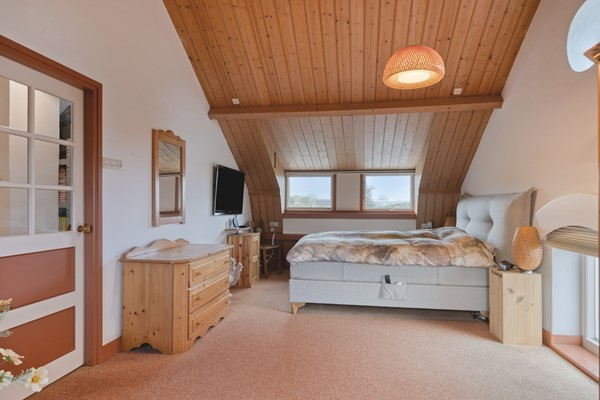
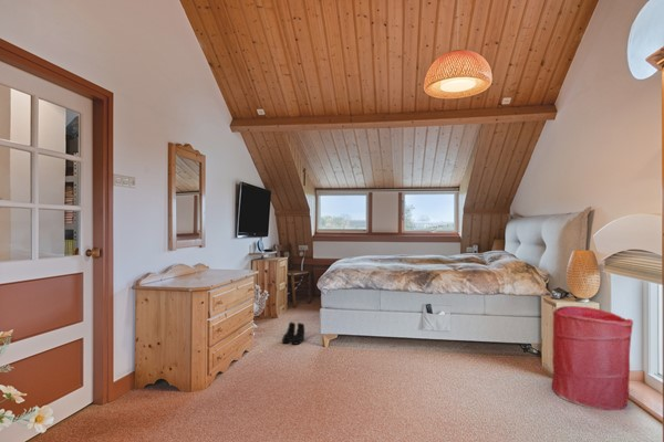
+ laundry hamper (590, 352)
+ boots (293, 332)
